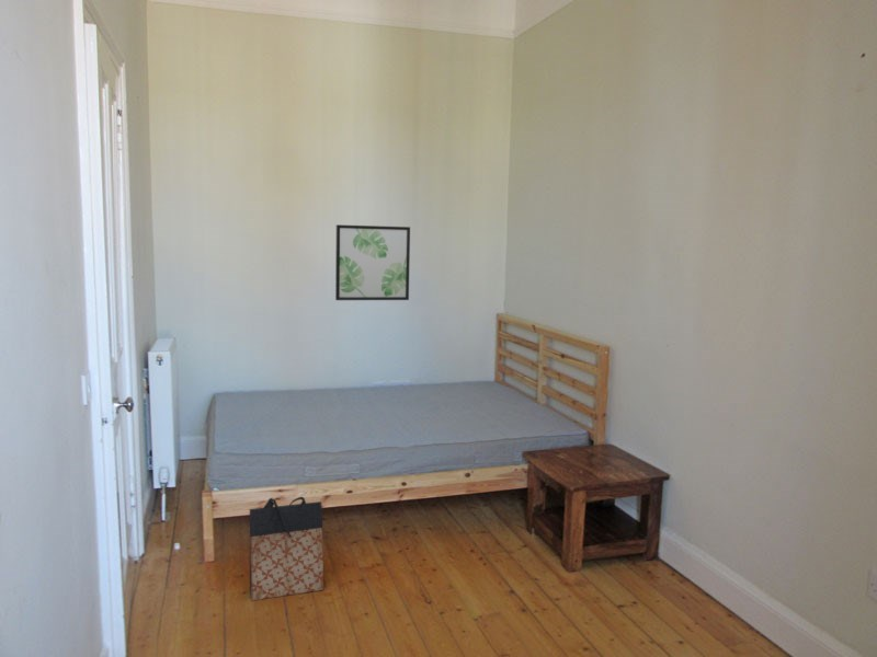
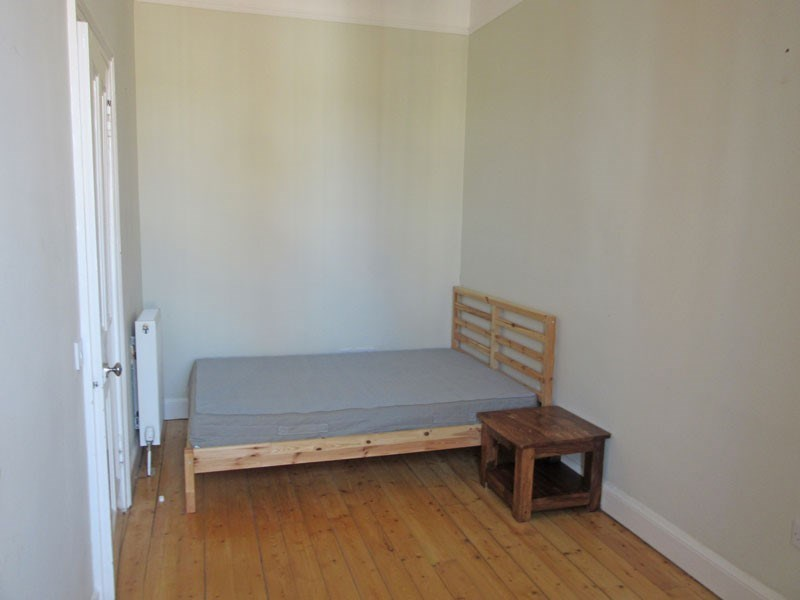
- wall art (373, 263)
- bag (286, 543)
